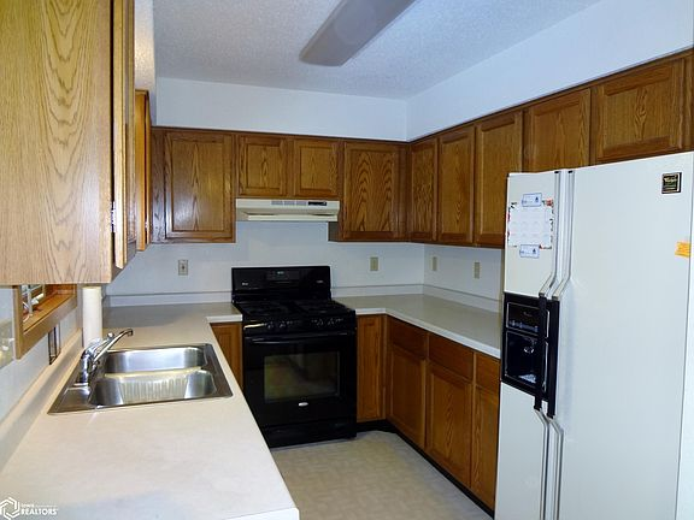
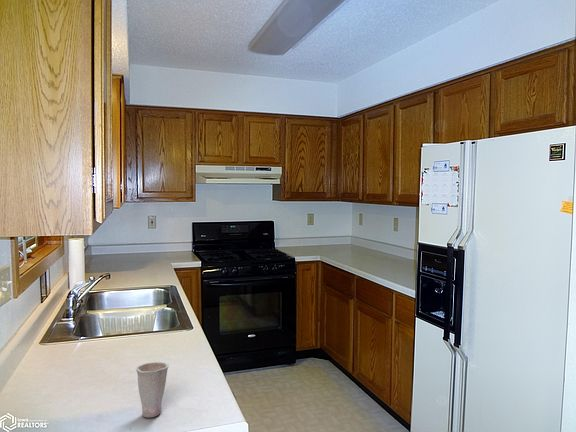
+ cup (152, 388)
